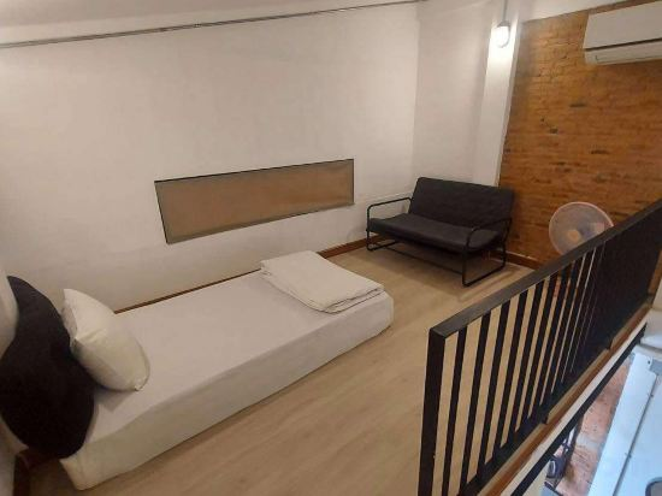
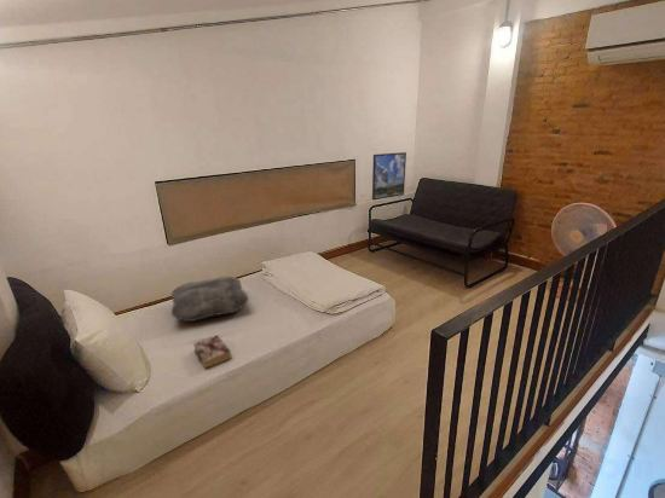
+ cushion (209, 296)
+ book (212, 351)
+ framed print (389, 175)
